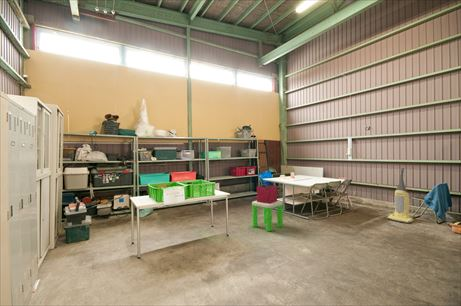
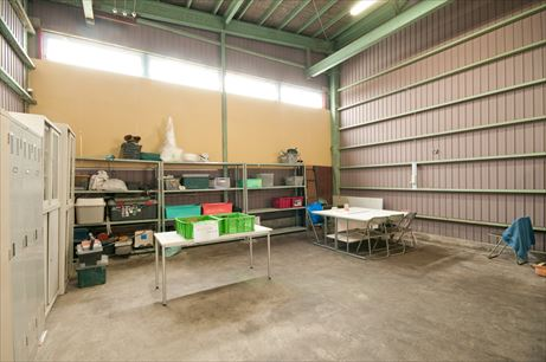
- stool (267, 213)
- storage bin (266, 193)
- vacuum cleaner (400, 194)
